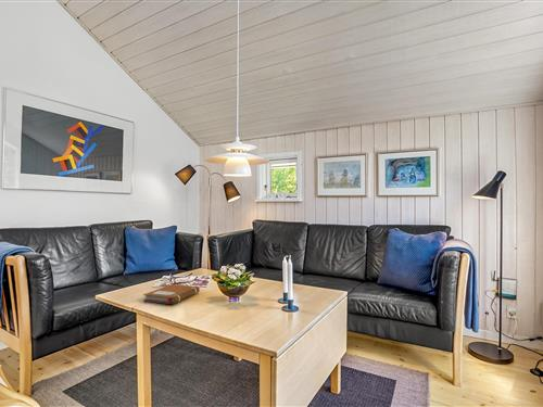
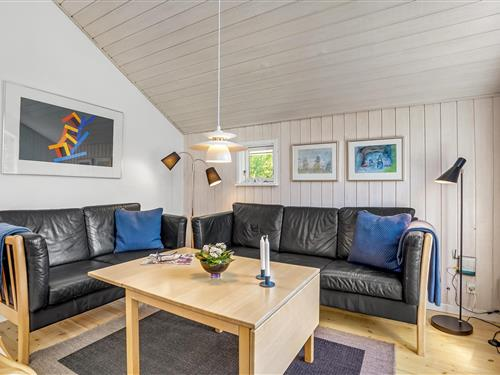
- notebook (172, 293)
